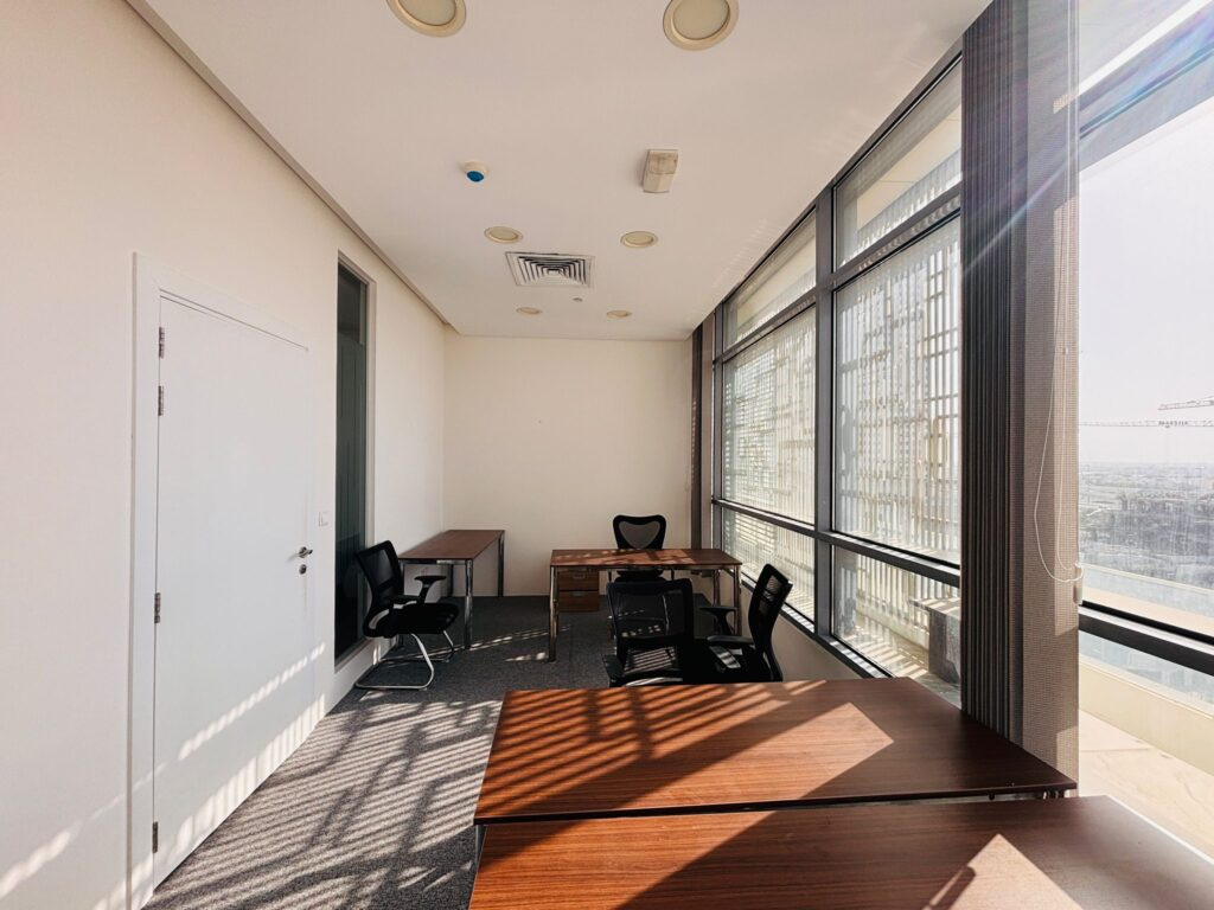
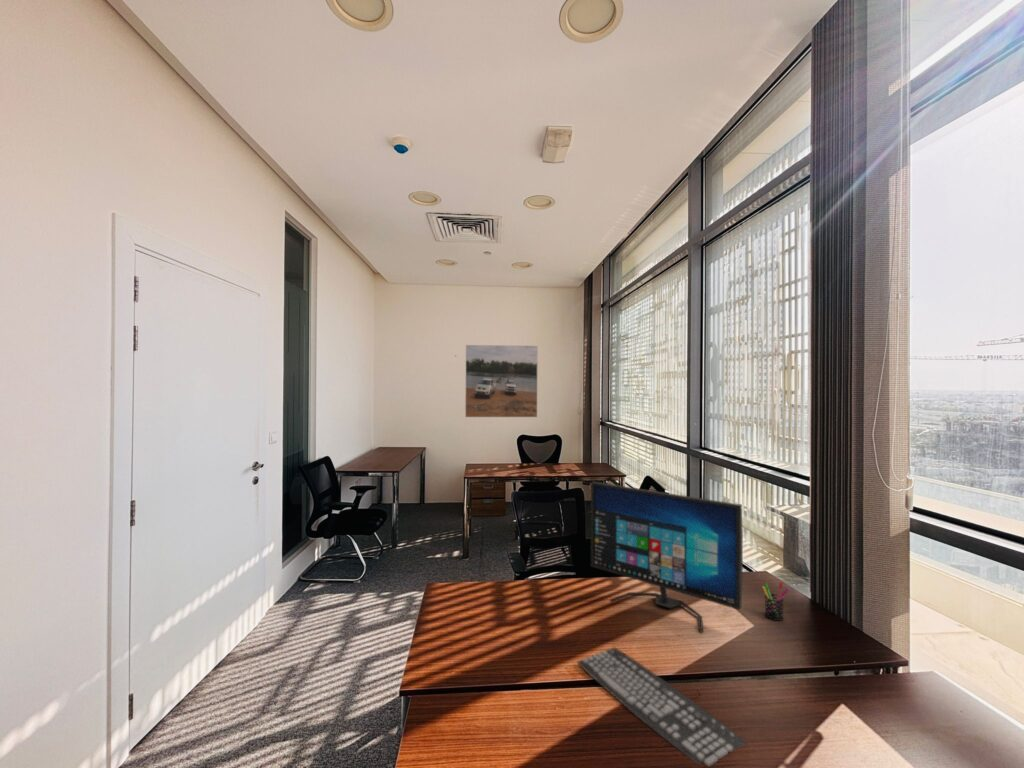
+ pen holder (773, 598)
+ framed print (501, 381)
+ keyboard (652, 697)
+ computer monitor (659, 550)
